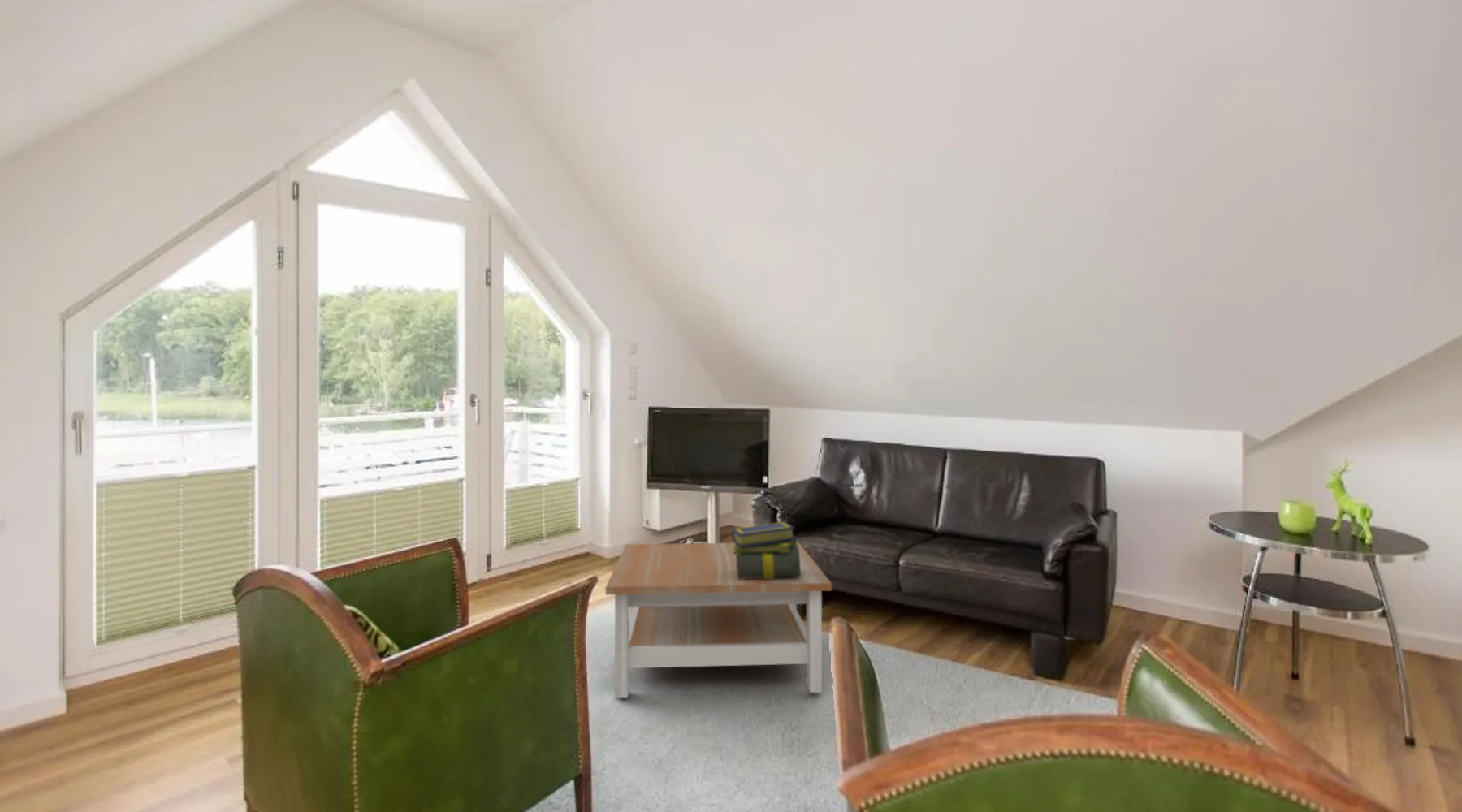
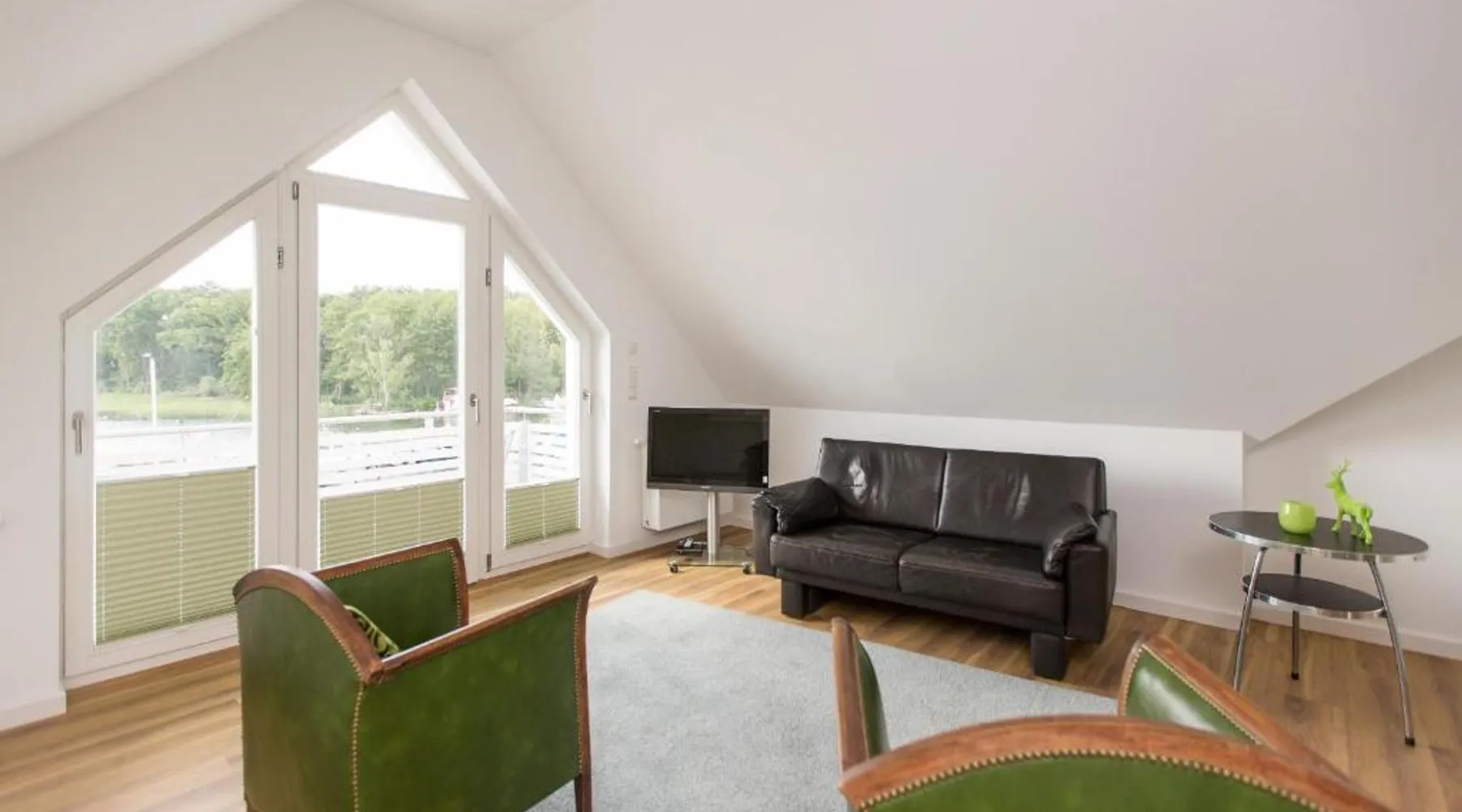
- stack of books (765, 549)
- coffee table (716, 611)
